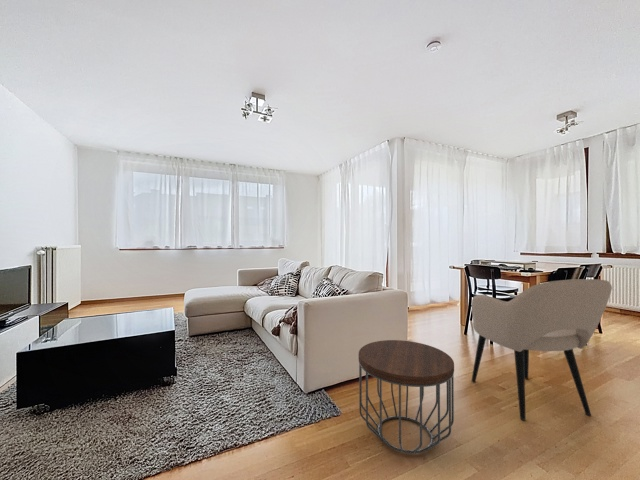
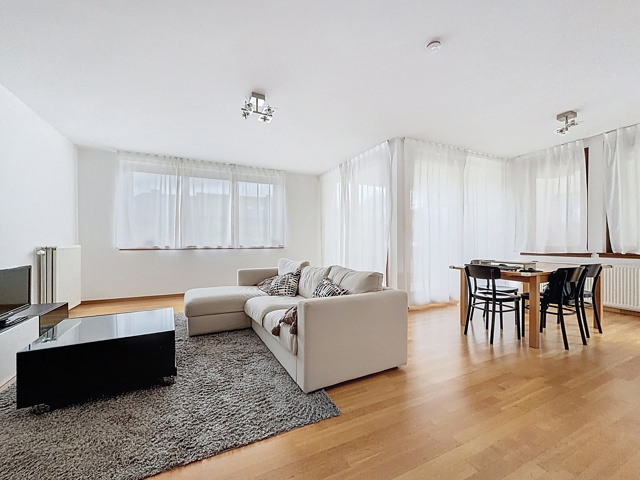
- side table (406, 394)
- armchair (533, 337)
